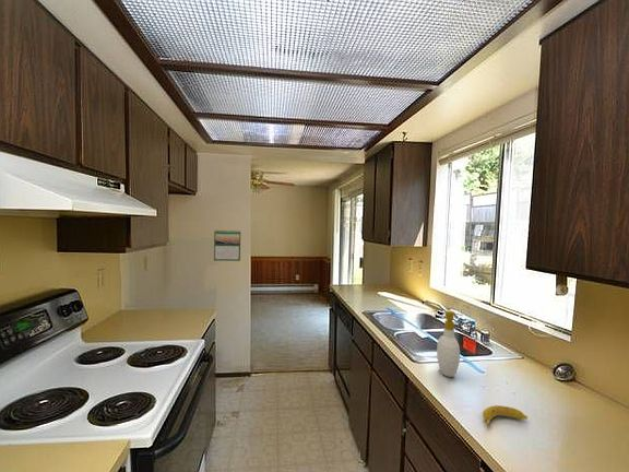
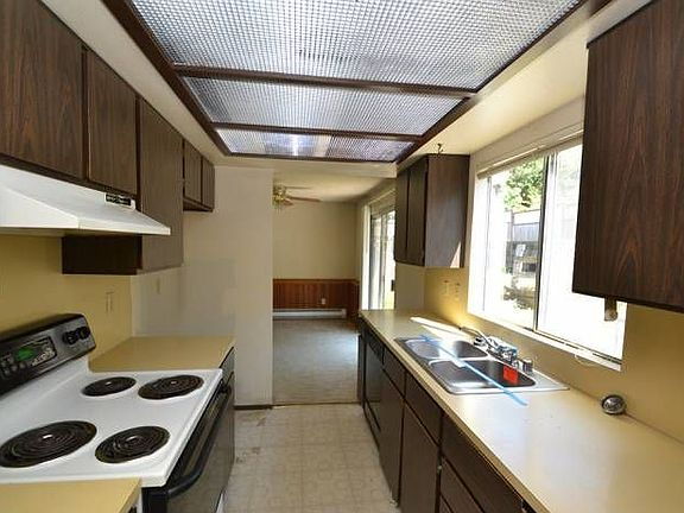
- calendar (227, 245)
- soap bottle (449, 342)
- banana (502, 415)
